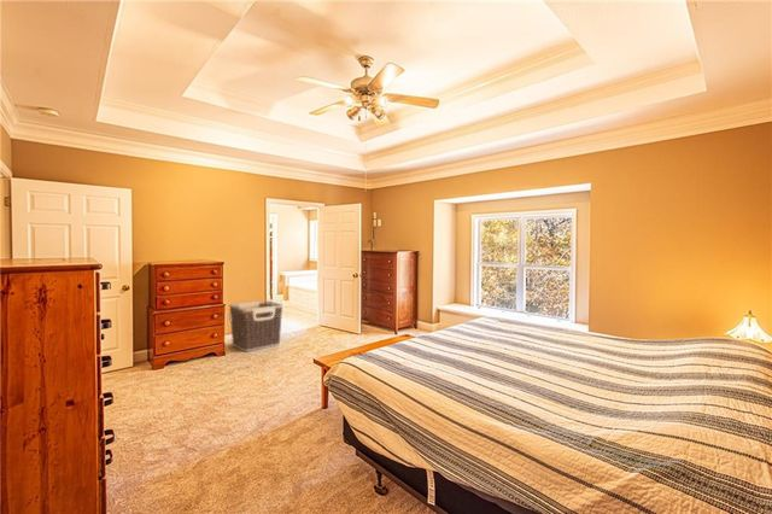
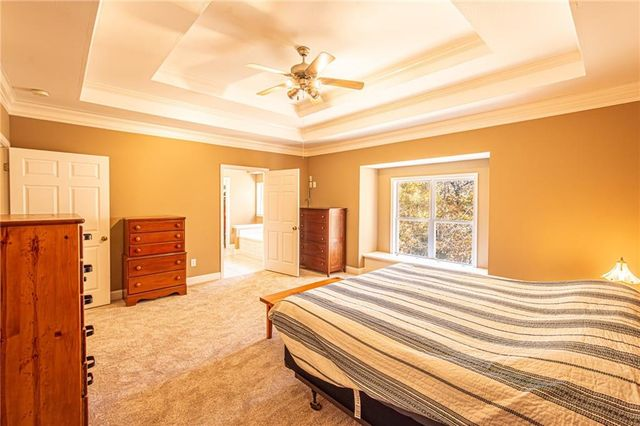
- clothes hamper (256, 325)
